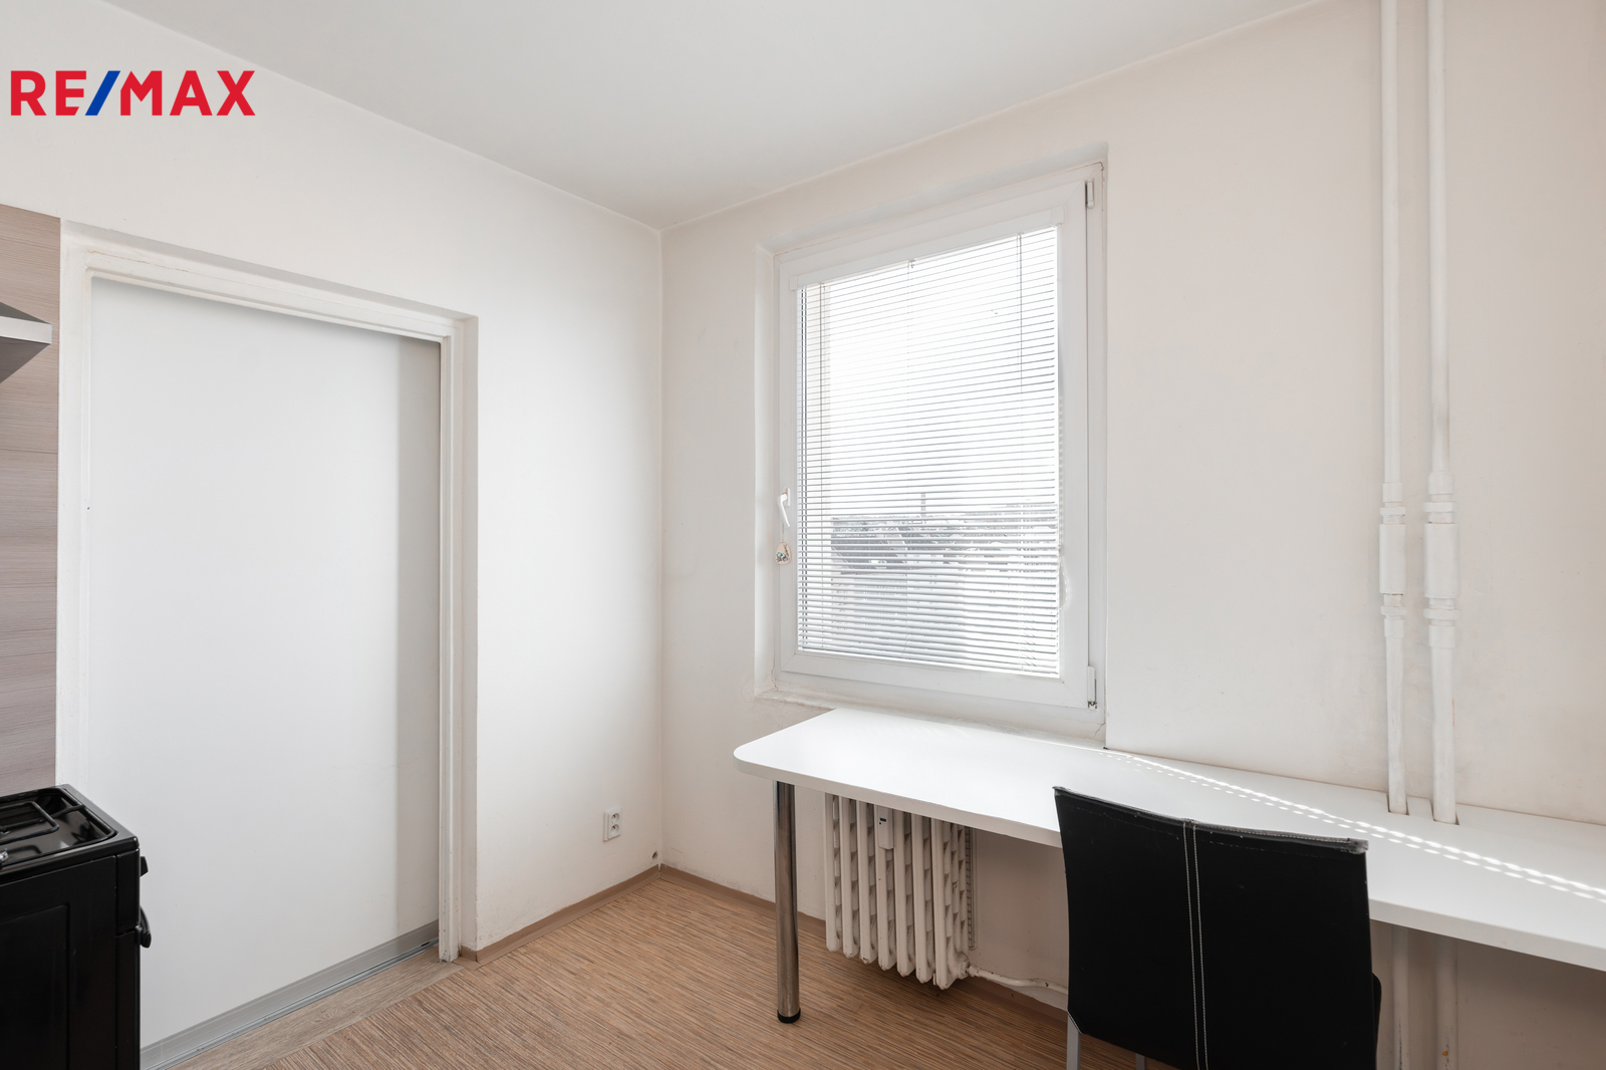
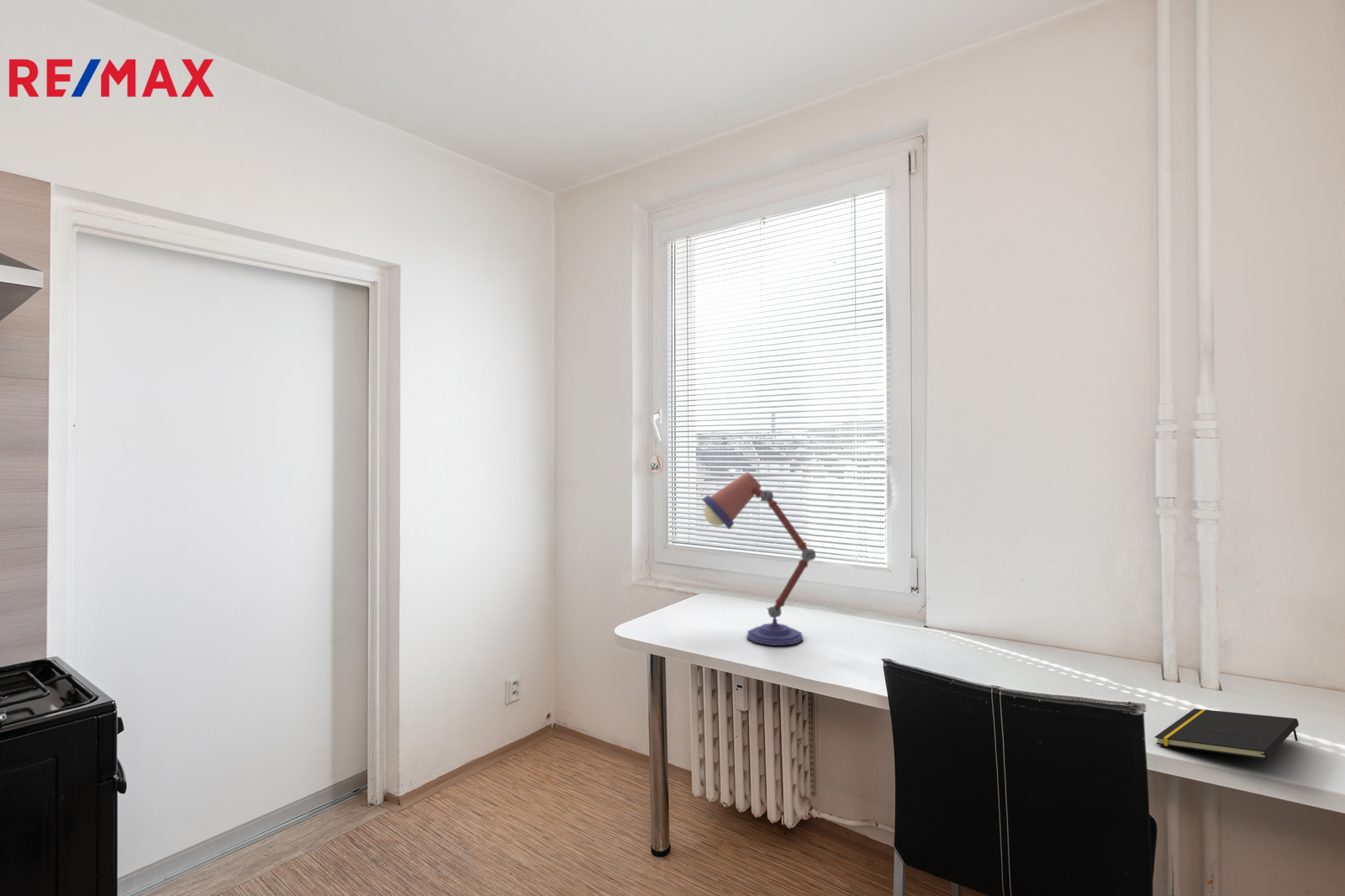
+ desk lamp (789, 533)
+ notepad (1226, 731)
